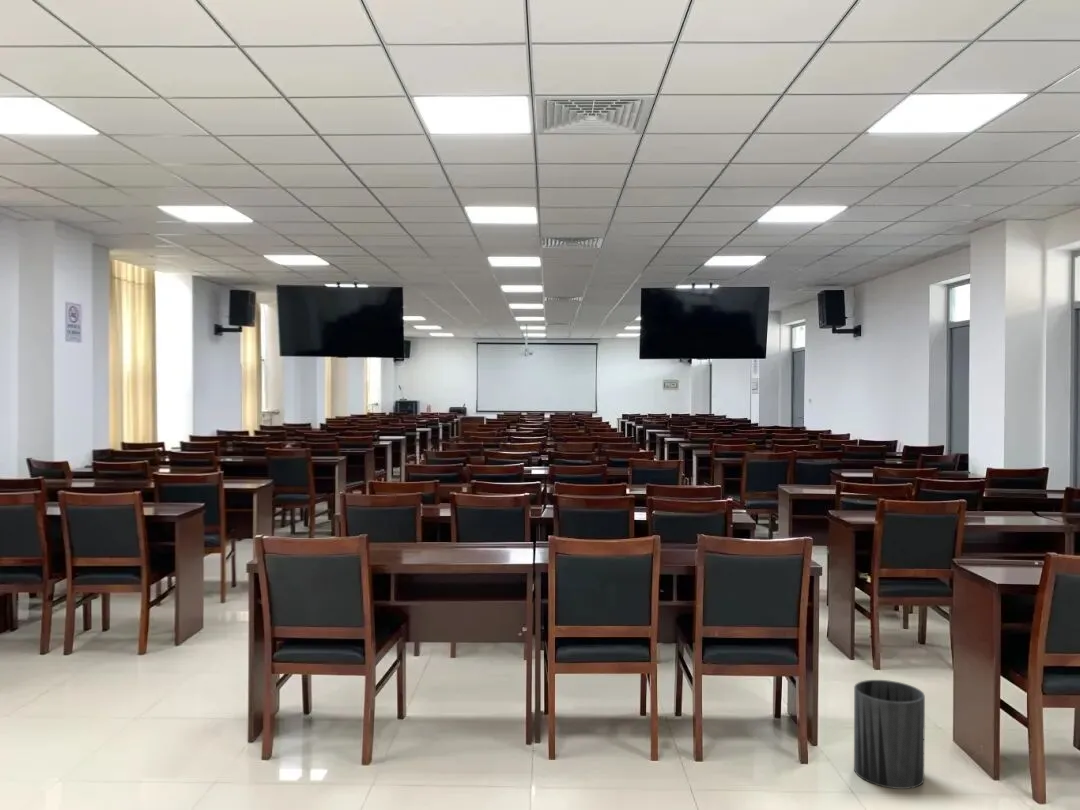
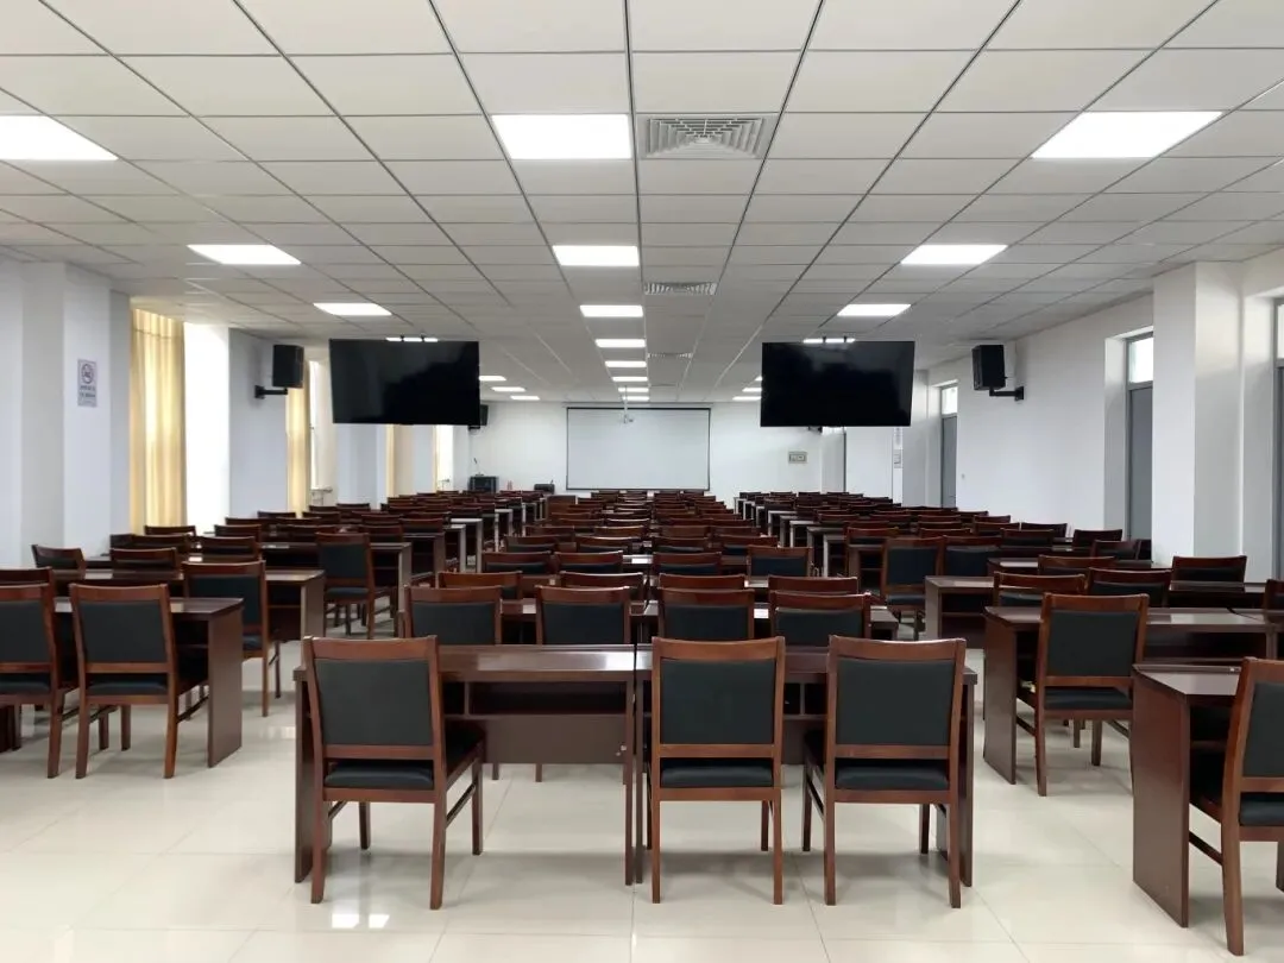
- trash can (888, 732)
